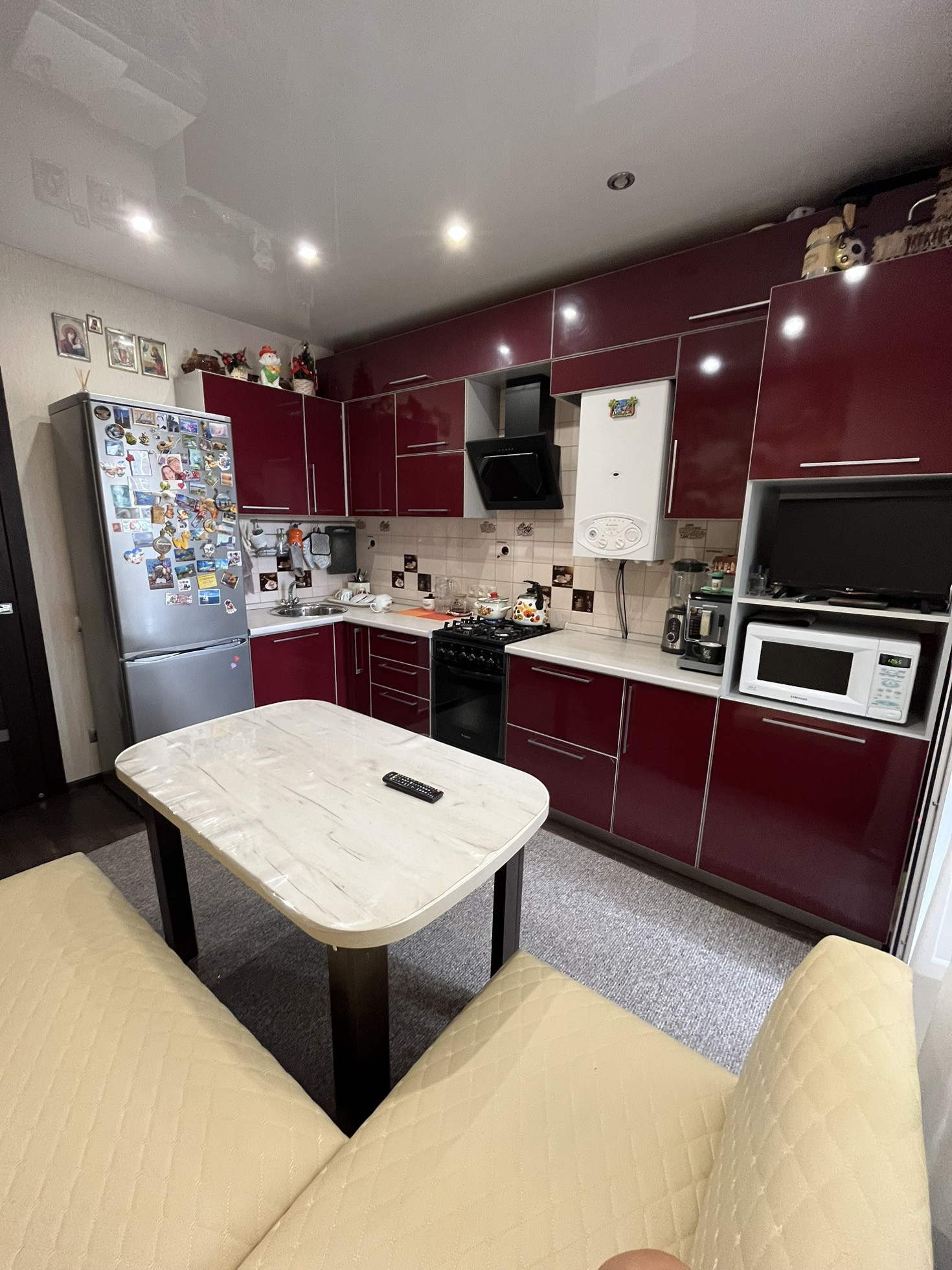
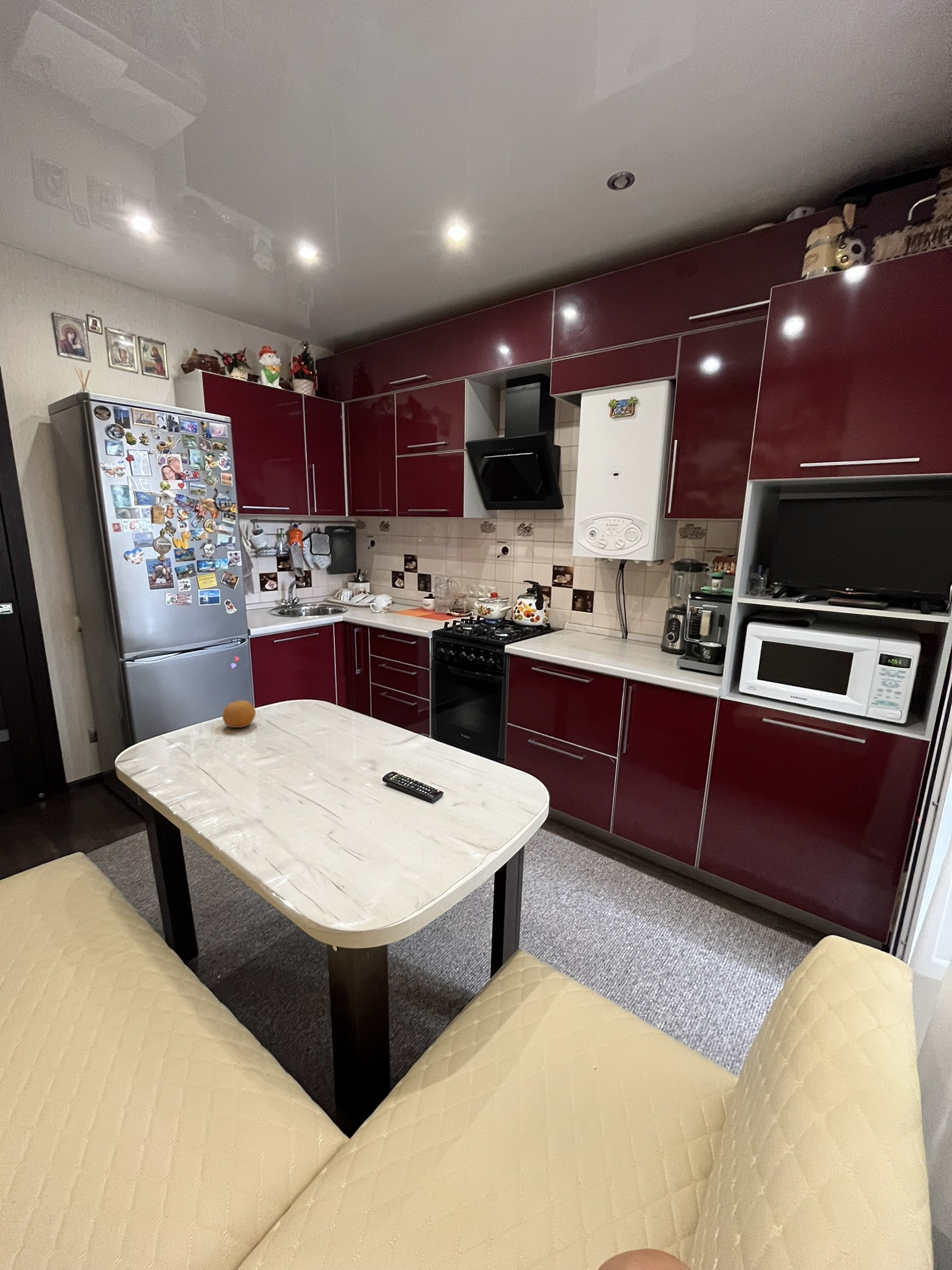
+ fruit (238, 713)
